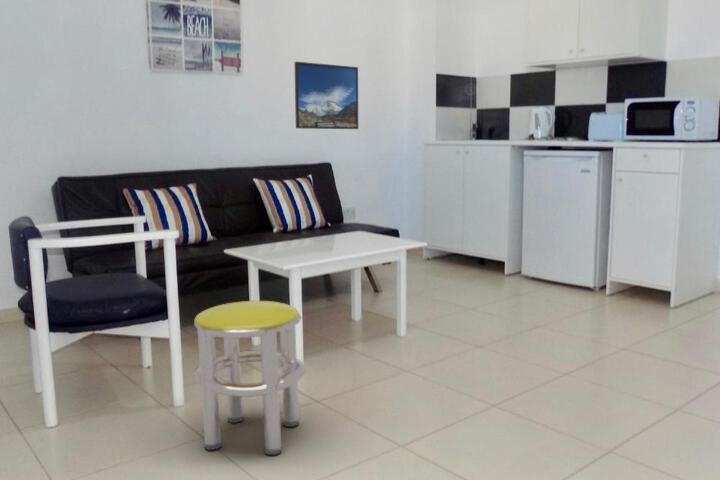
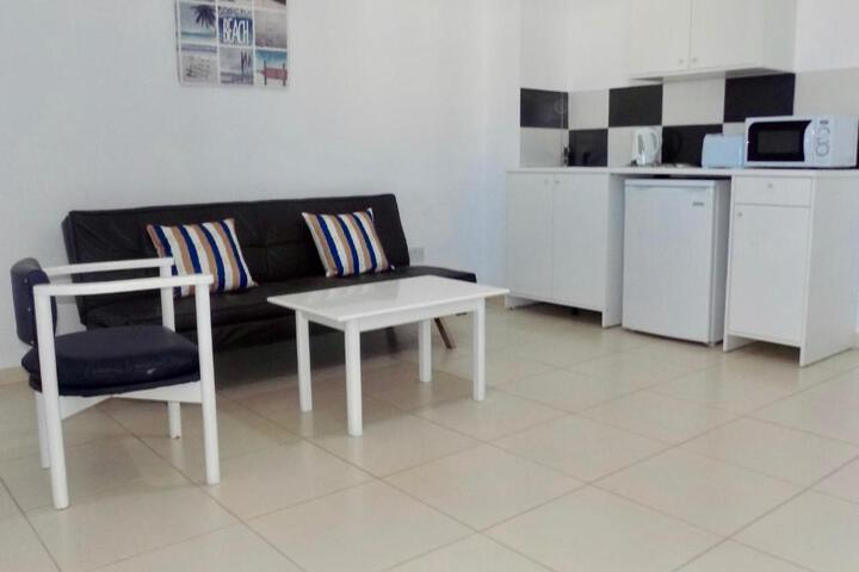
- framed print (327, 96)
- stool (249, 362)
